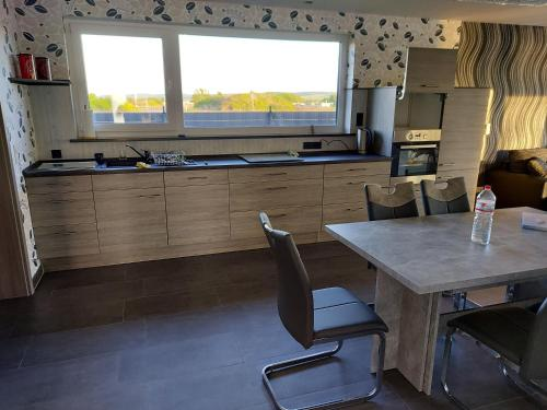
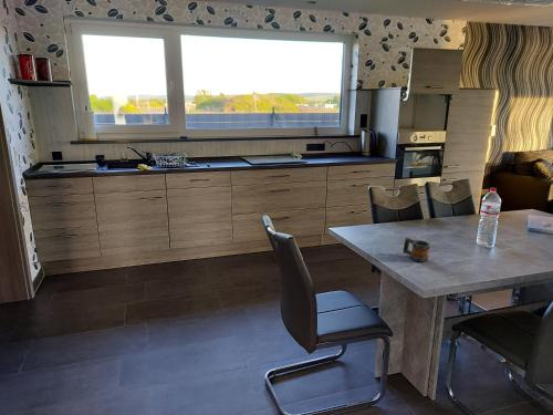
+ mug (416, 249)
